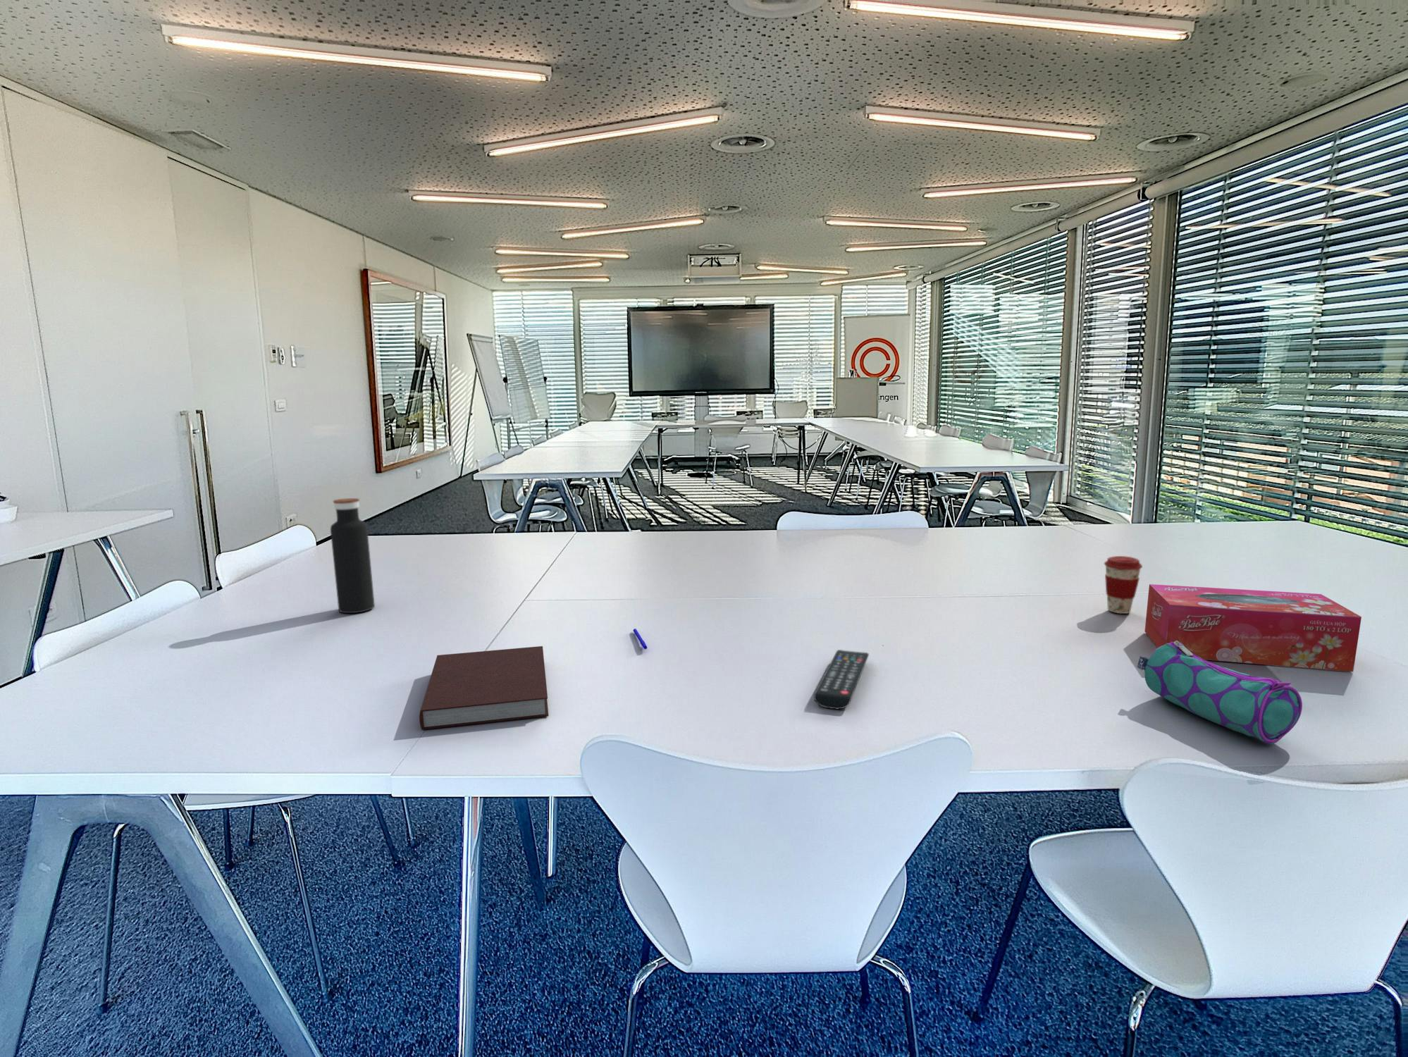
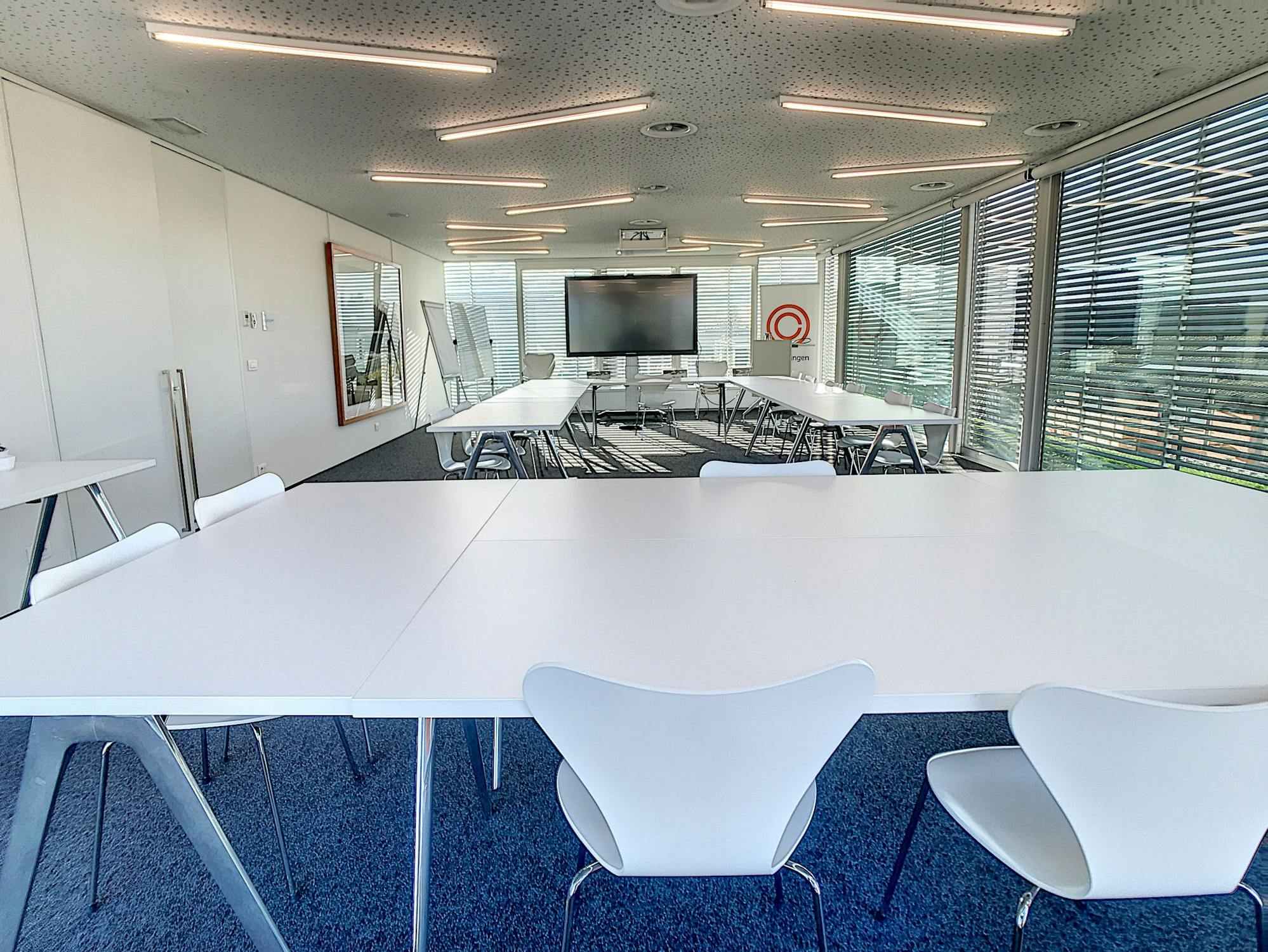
- coffee cup (1120, 585)
- tissue box (1243, 624)
- pencil case (1216, 687)
- notebook (487, 683)
- water bottle (351, 554)
- pen (640, 637)
- remote control (843, 676)
